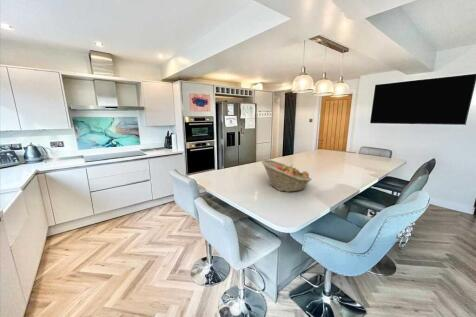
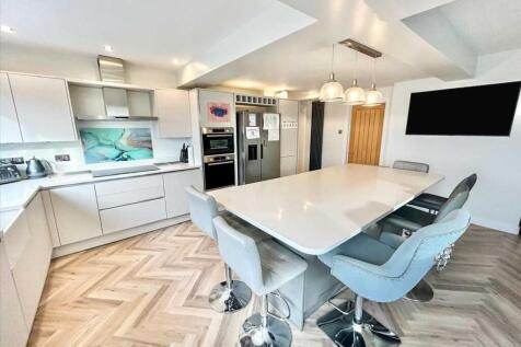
- fruit basket (285, 173)
